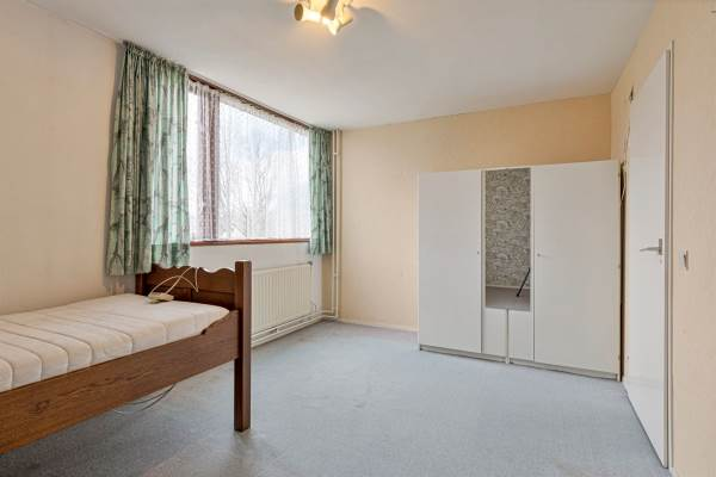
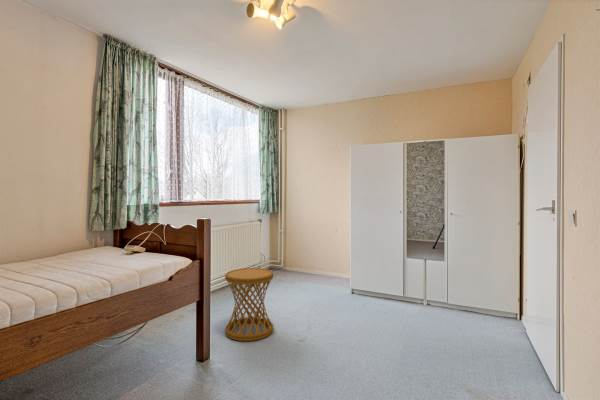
+ side table (248, 302)
